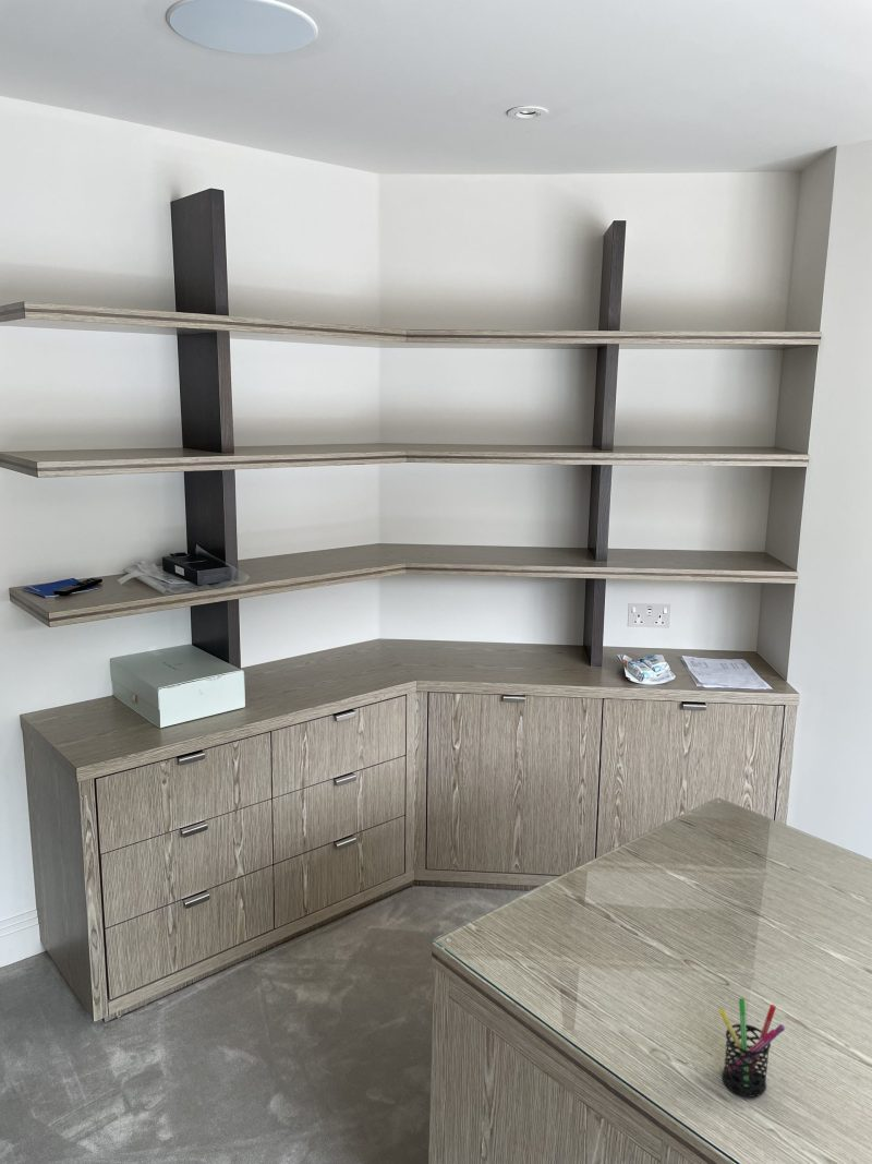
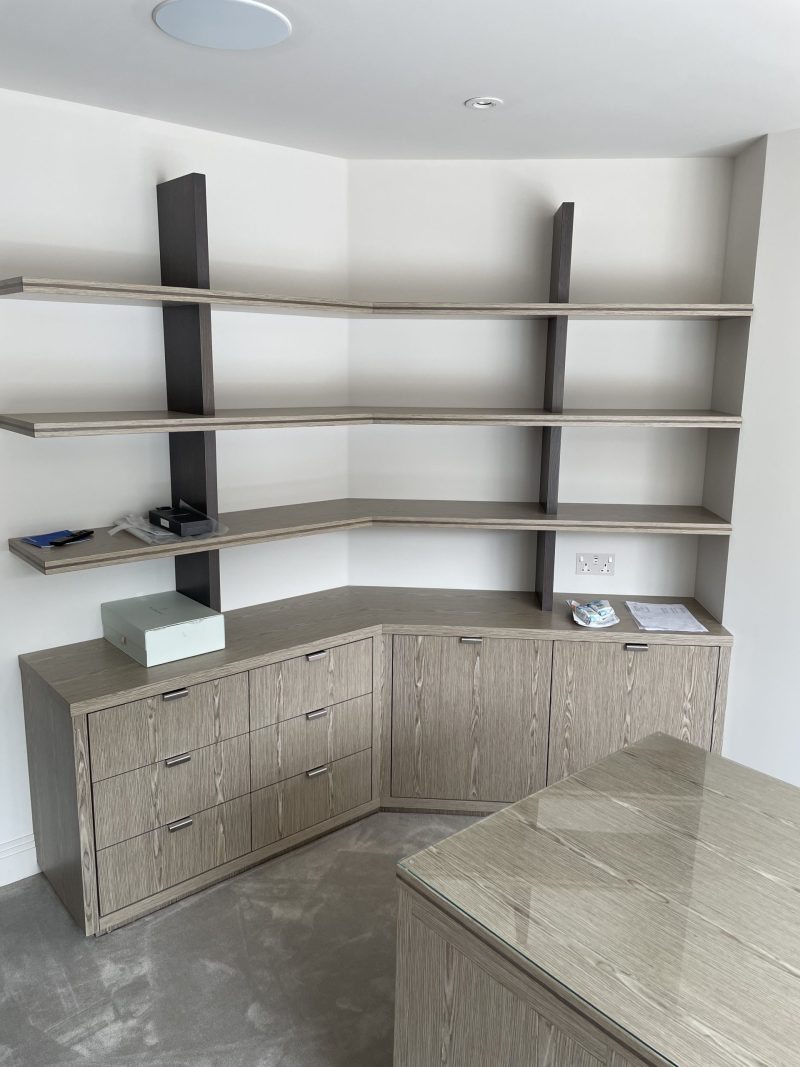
- pen holder (747, 1040)
